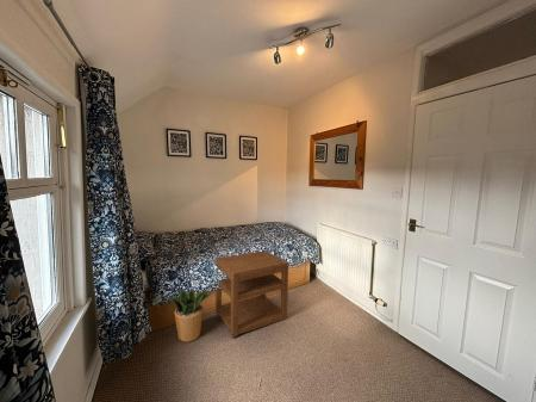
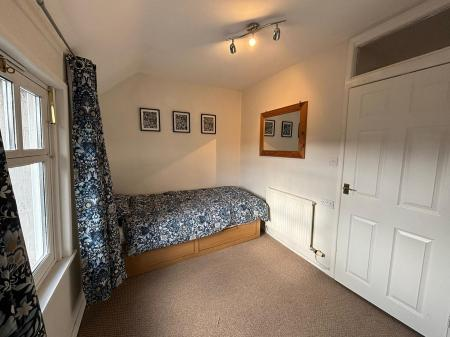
- nightstand (250, 287)
- potted plant (189, 314)
